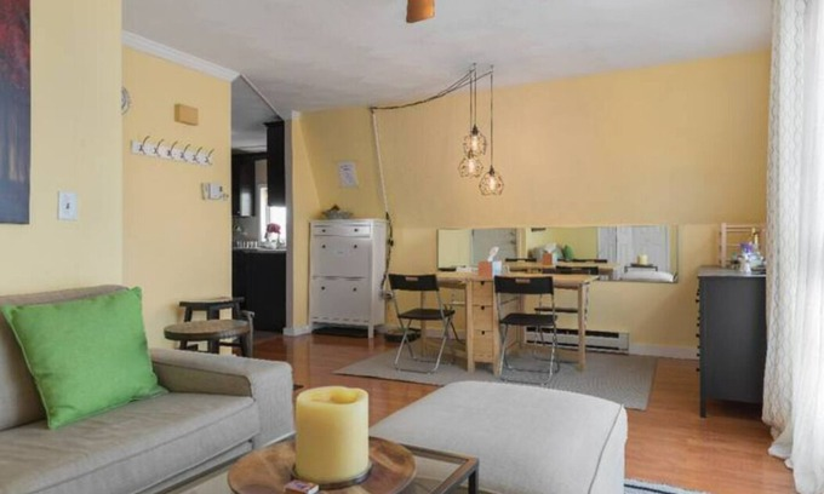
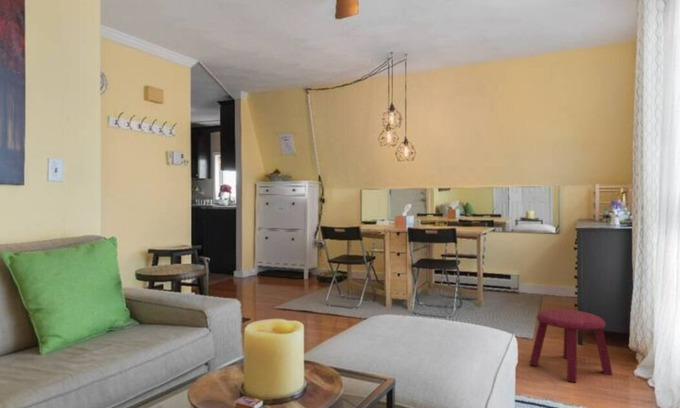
+ stool (569, 341)
